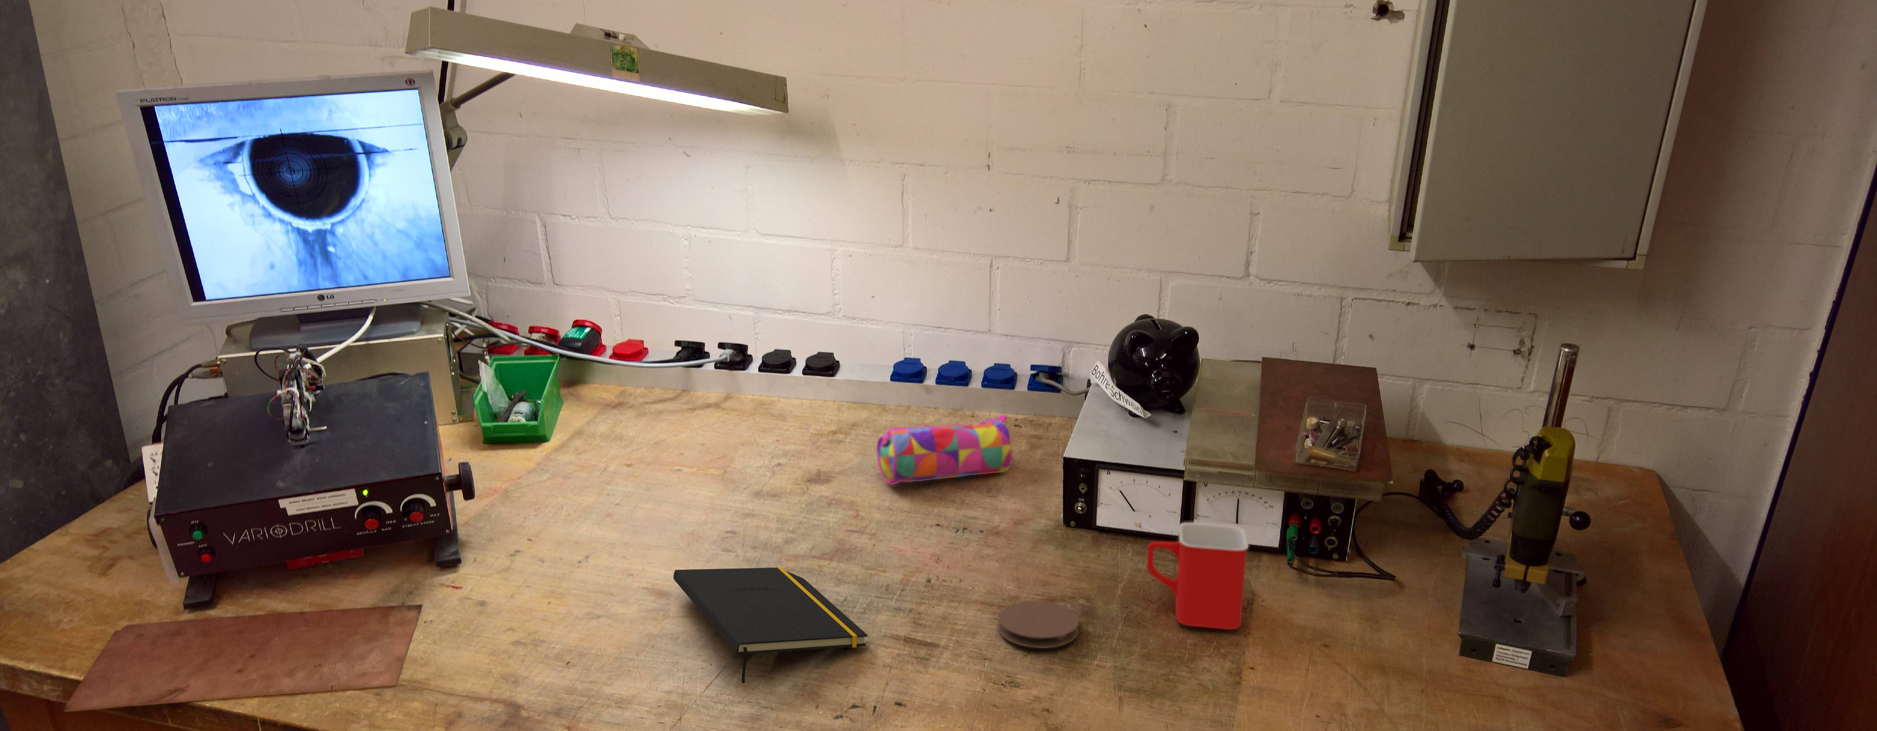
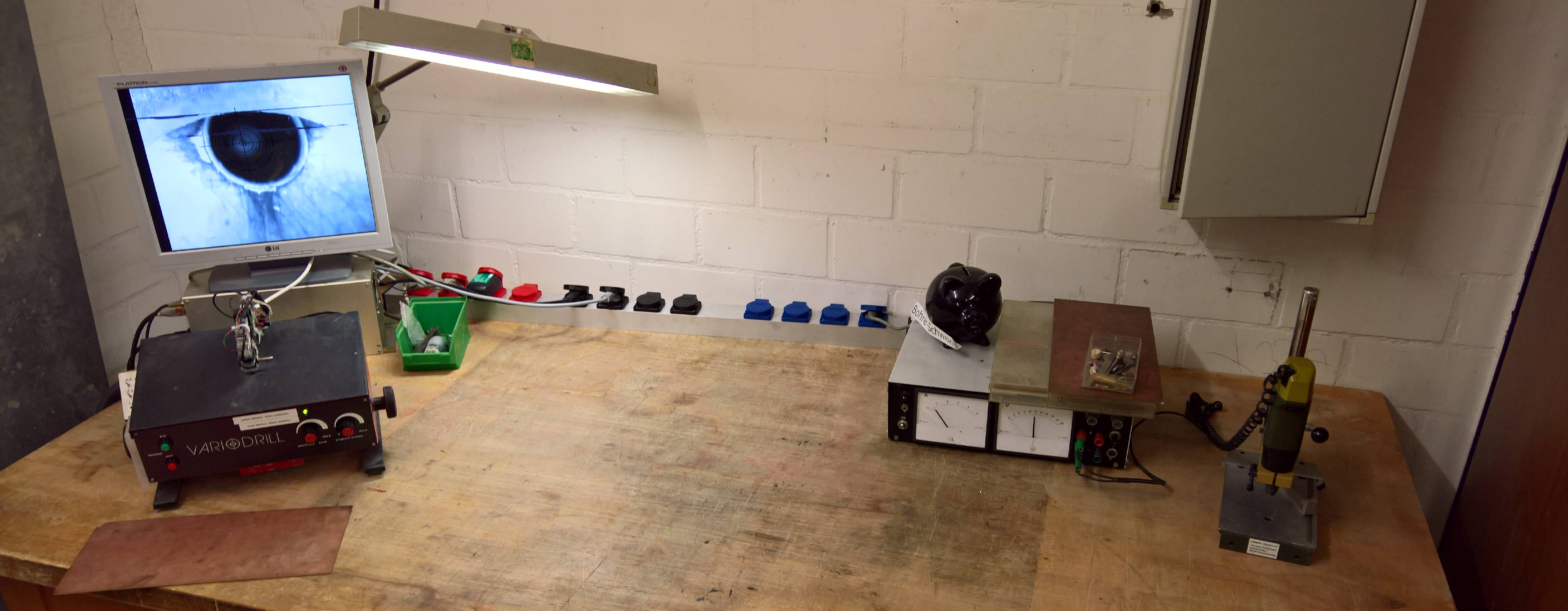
- notepad (766, 607)
- mug (1195, 574)
- pencil case (946, 450)
- coaster (1038, 623)
